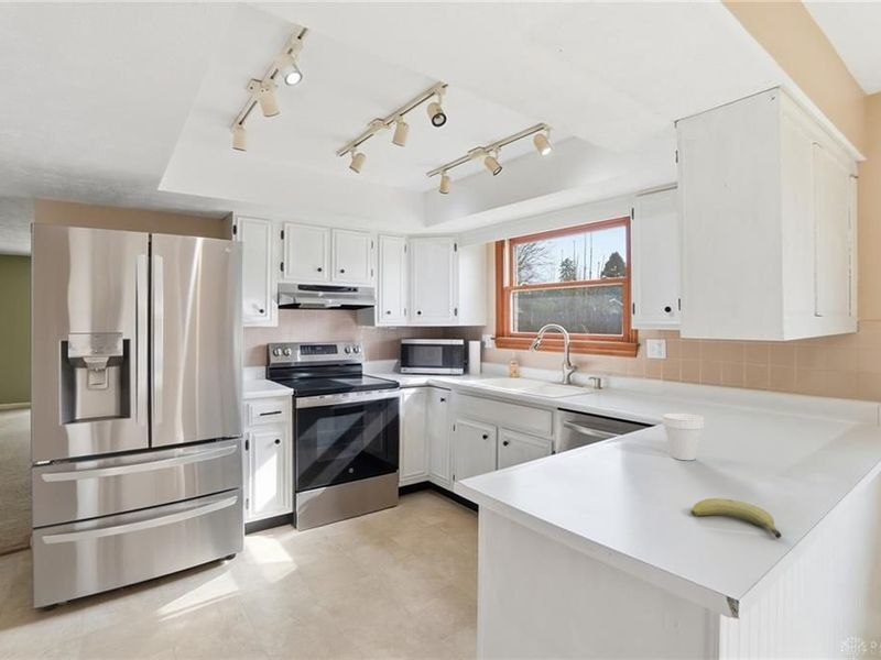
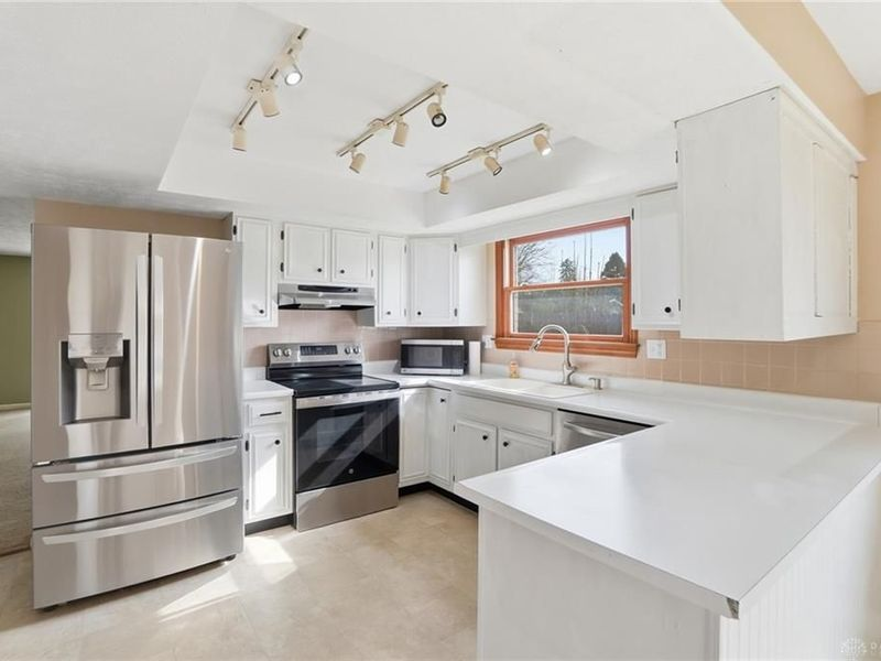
- cup (683, 437)
- fruit (737, 513)
